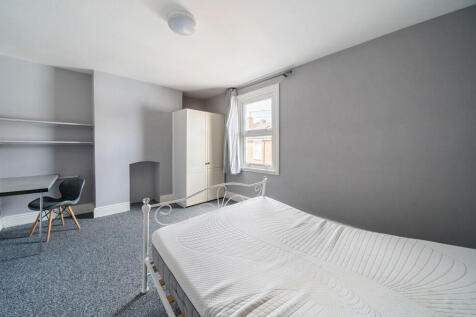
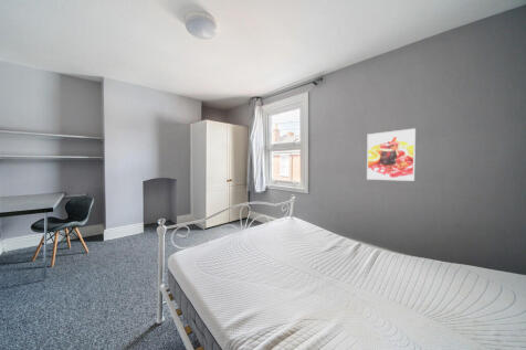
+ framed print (389, 156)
